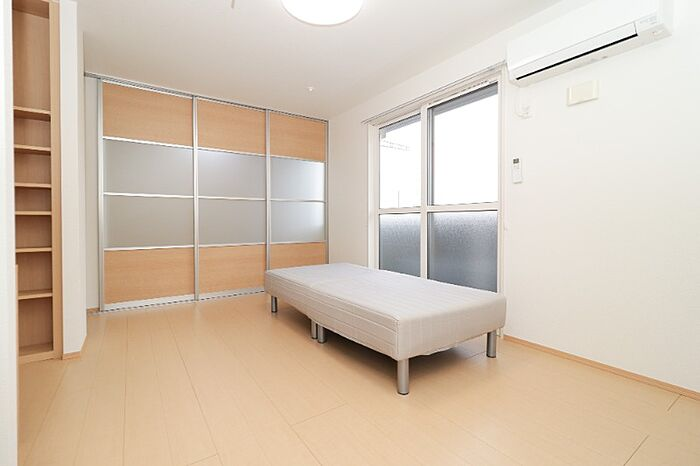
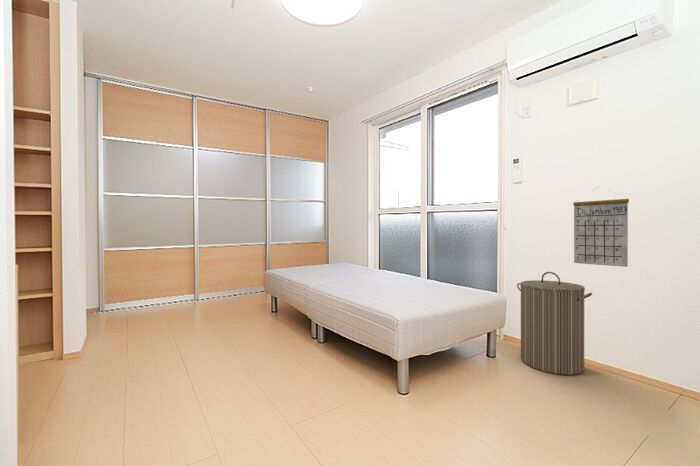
+ calendar (599, 225)
+ laundry hamper (551, 317)
